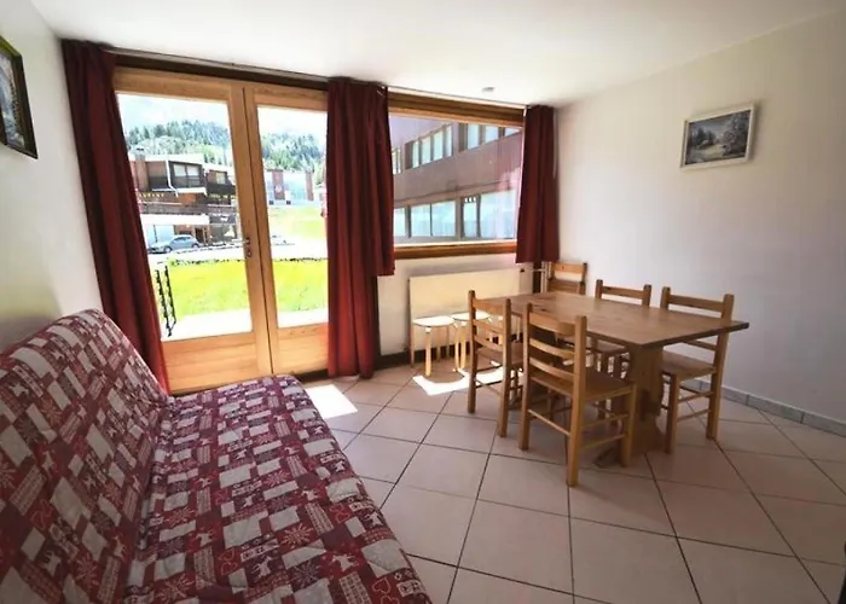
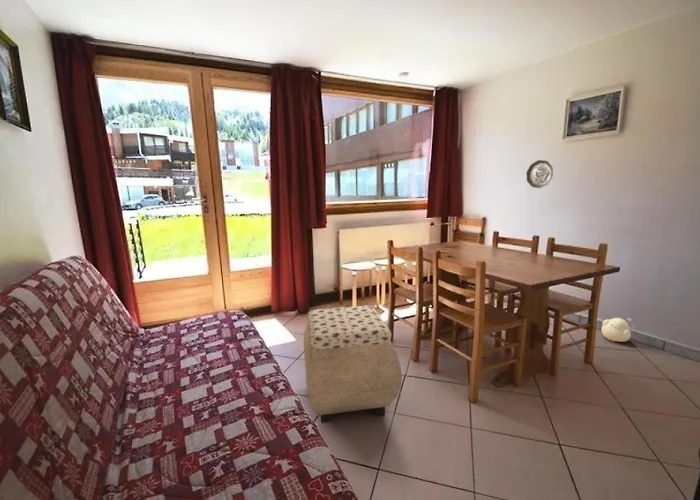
+ decorative plate (540, 174)
+ ottoman (347, 359)
+ plush toy (618, 327)
